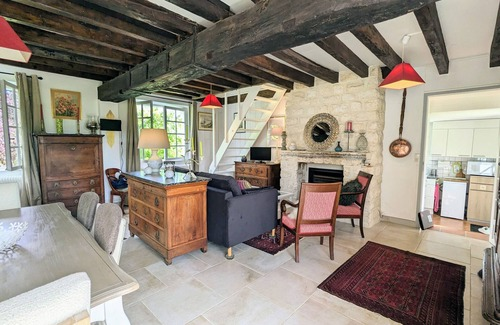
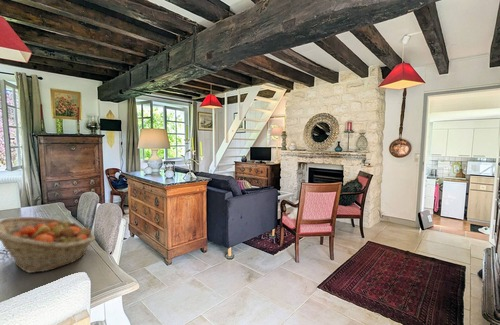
+ fruit basket (47, 237)
